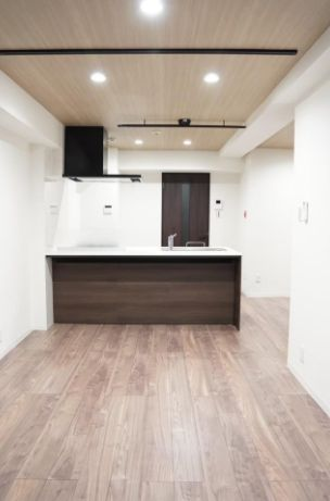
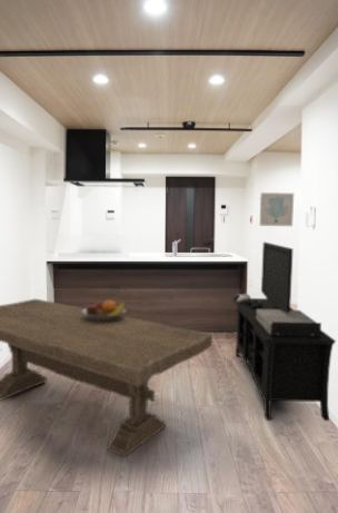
+ fruit bowl (103, 308)
+ wall art (276, 209)
+ dining table (72, 367)
+ media console (272, 314)
